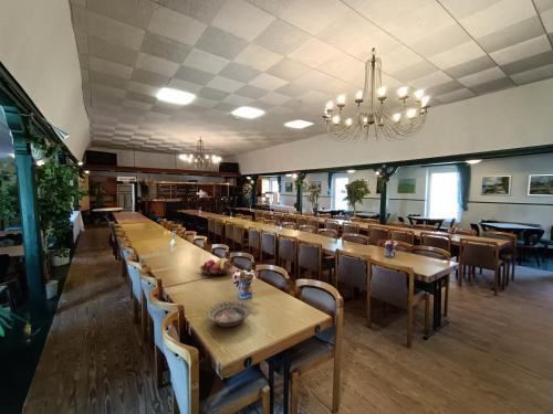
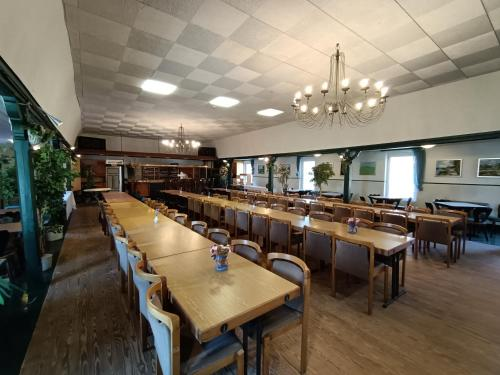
- fruit basket (217, 266)
- decorative bowl (229, 316)
